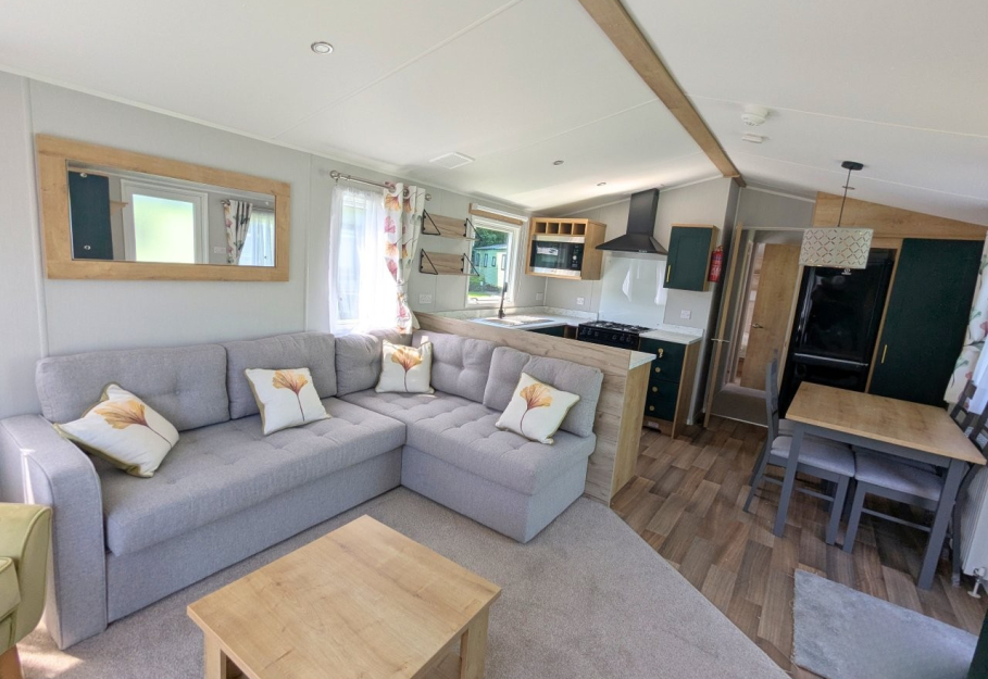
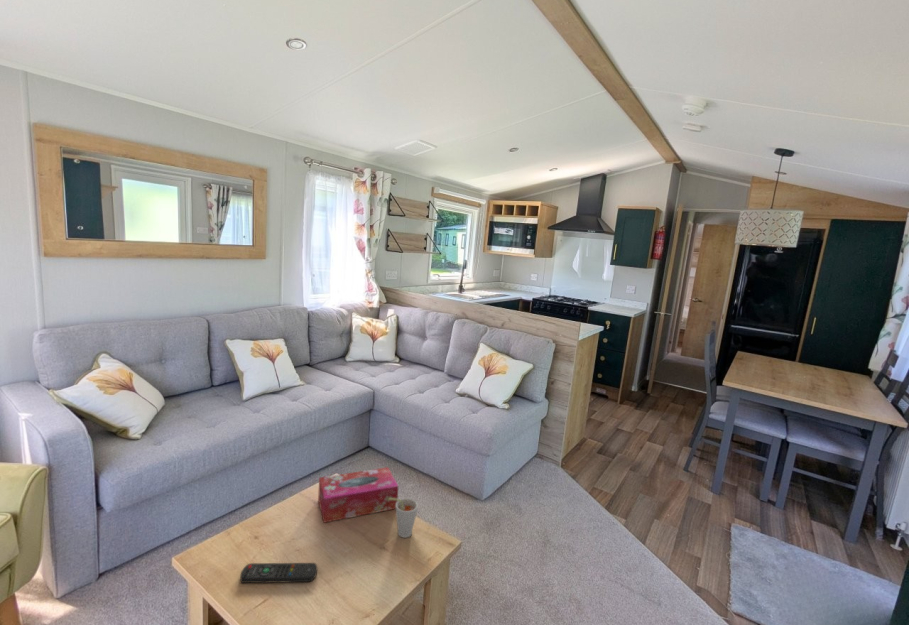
+ cup (402, 514)
+ tissue box (358, 493)
+ remote control (279, 572)
